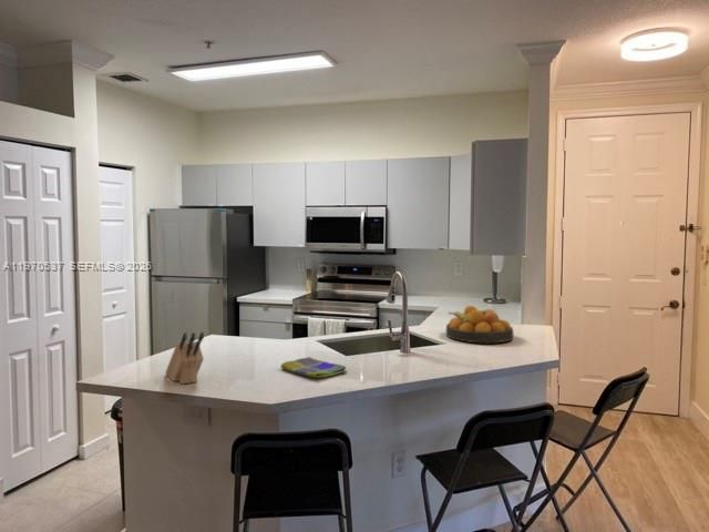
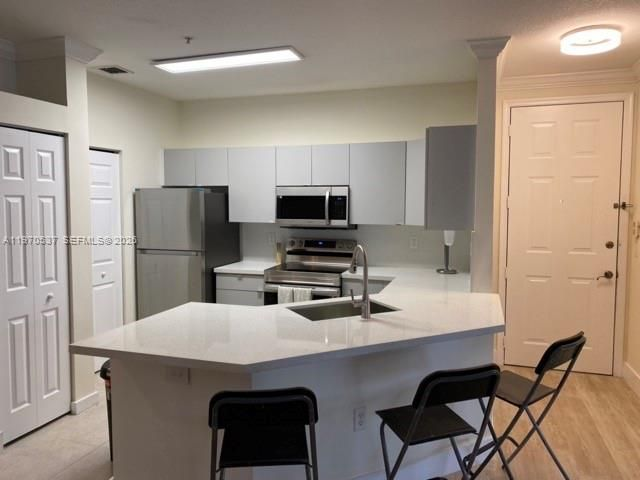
- dish towel (312, 367)
- knife block (185, 354)
- fruit bowl (479, 321)
